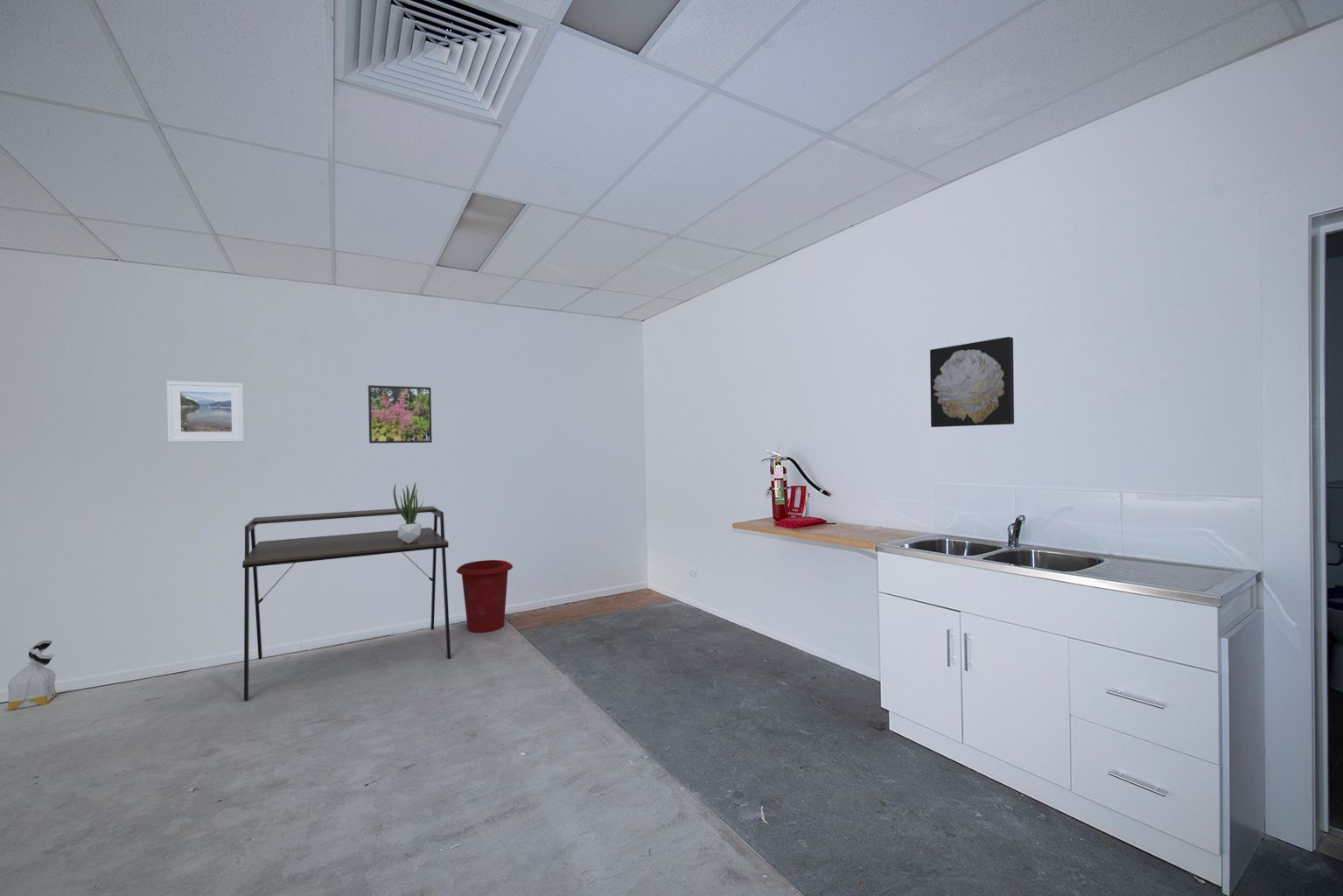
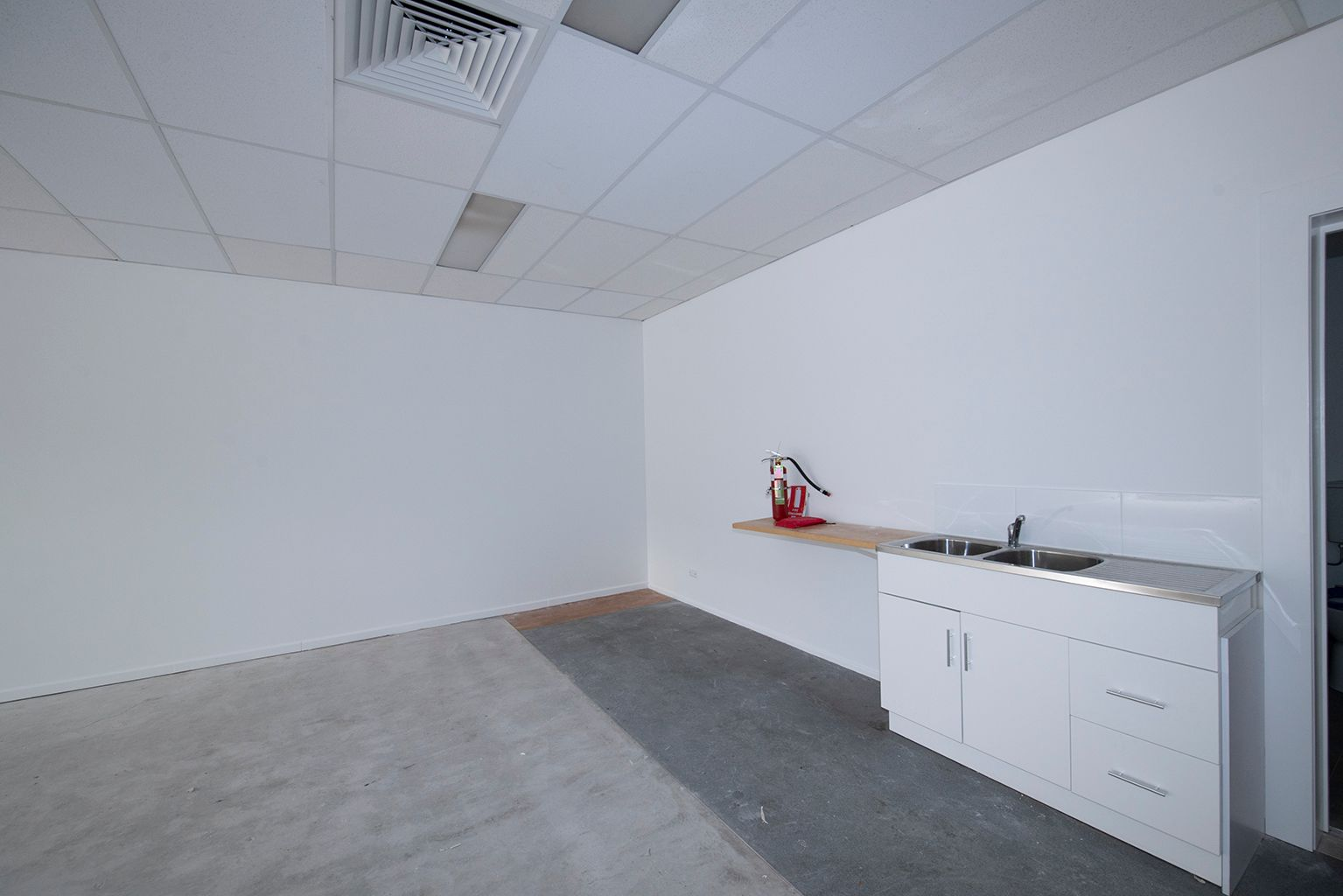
- waste bin (485, 595)
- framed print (206, 411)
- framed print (401, 414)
- desk (353, 556)
- bag (34, 672)
- potted plant (407, 512)
- wall art (969, 384)
